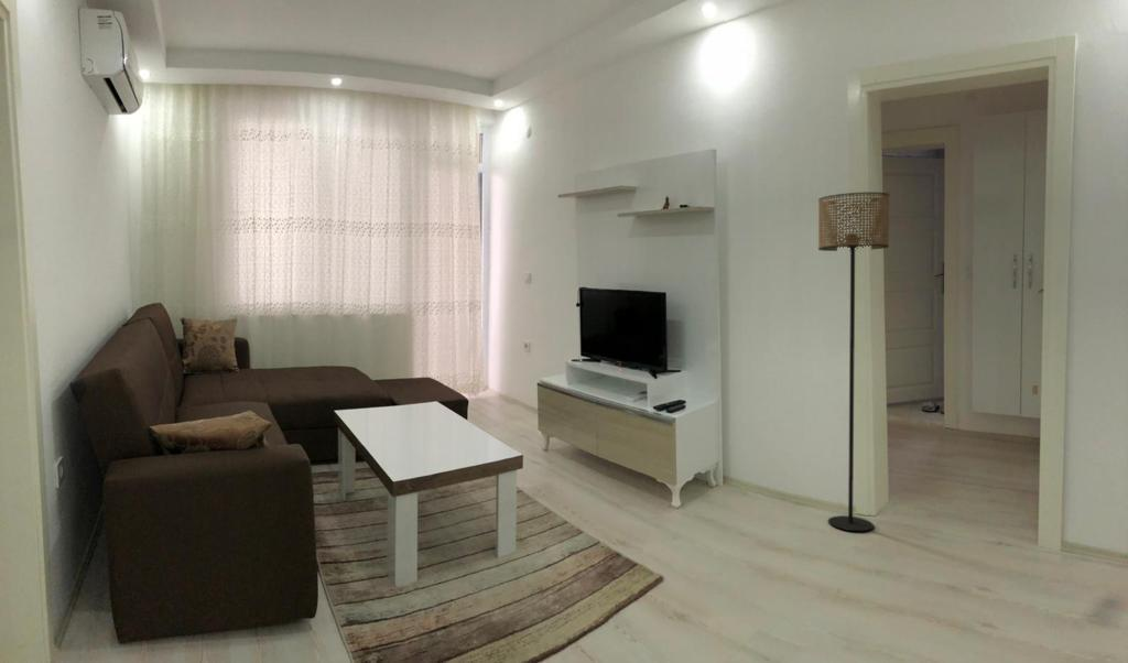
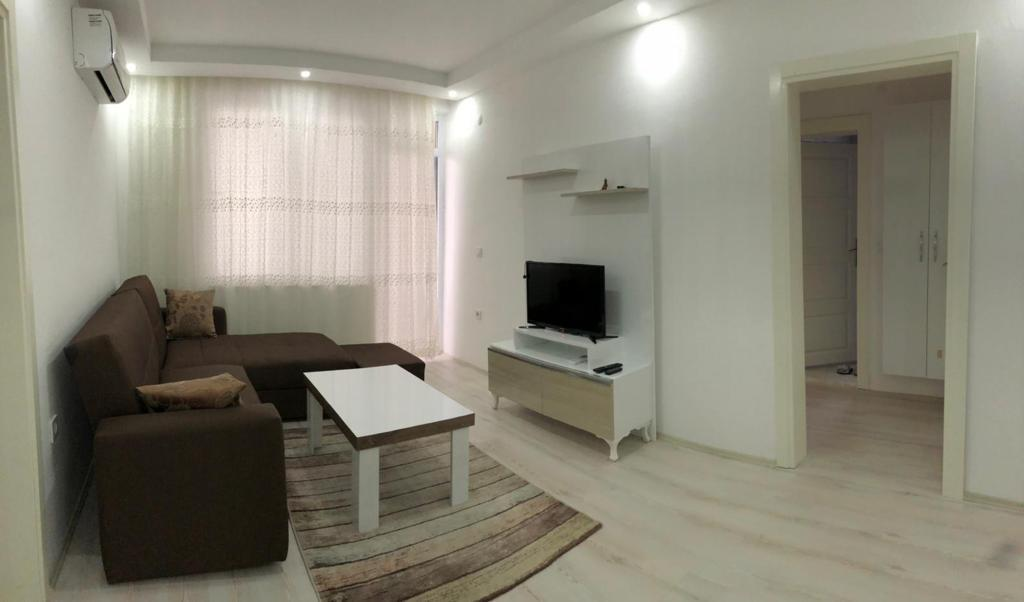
- floor lamp (852, 362)
